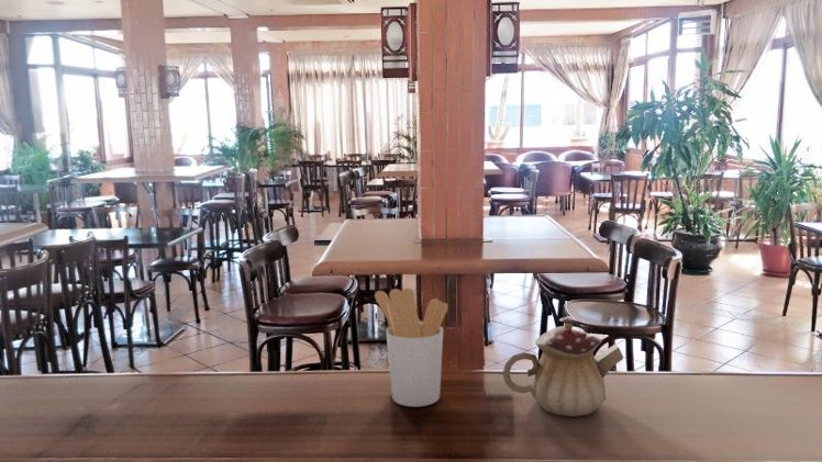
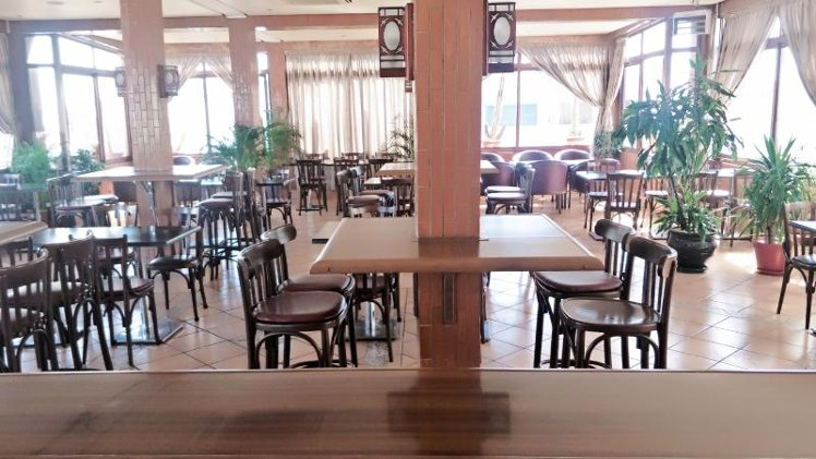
- utensil holder (408, 342)
- teapot (563, 360)
